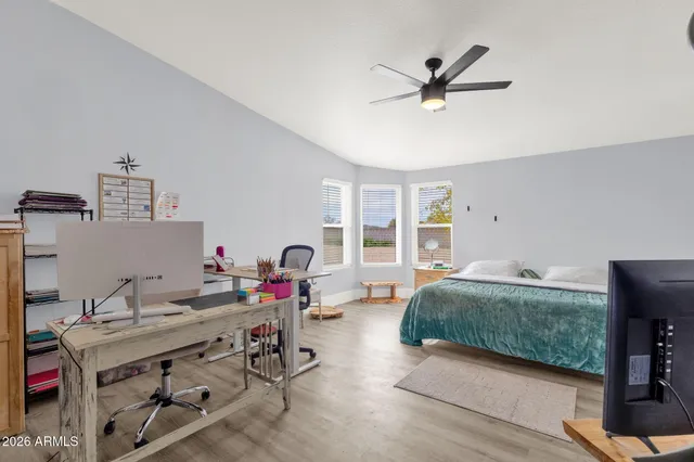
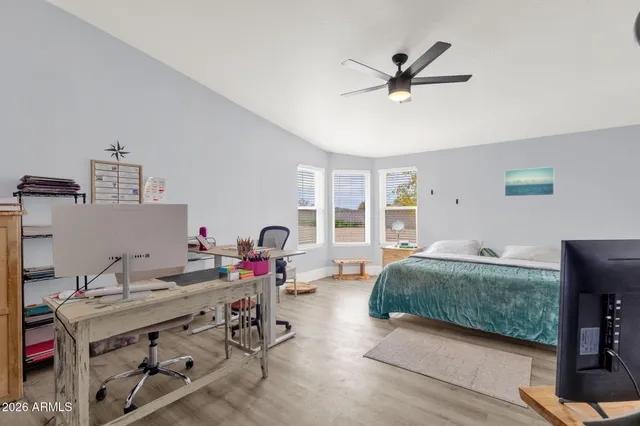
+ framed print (528, 182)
